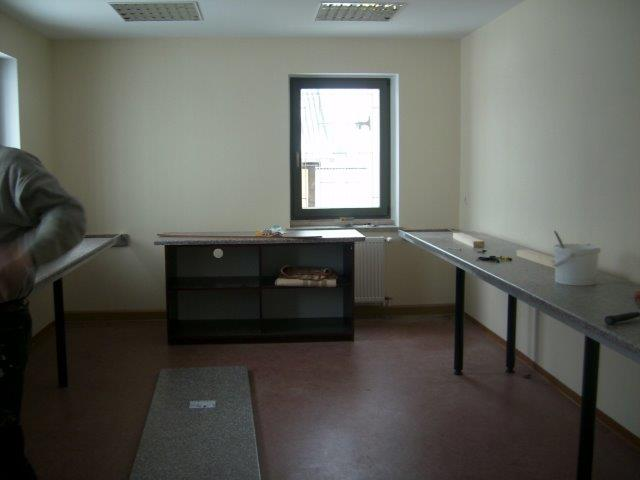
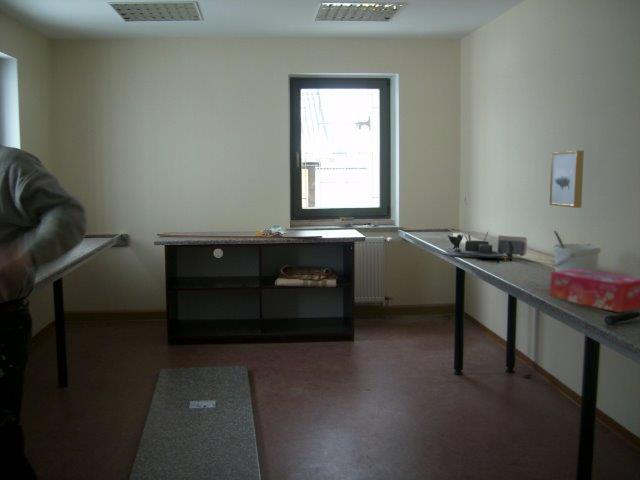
+ tissue box (597, 289)
+ wall art (565, 179)
+ desk organizer (483, 243)
